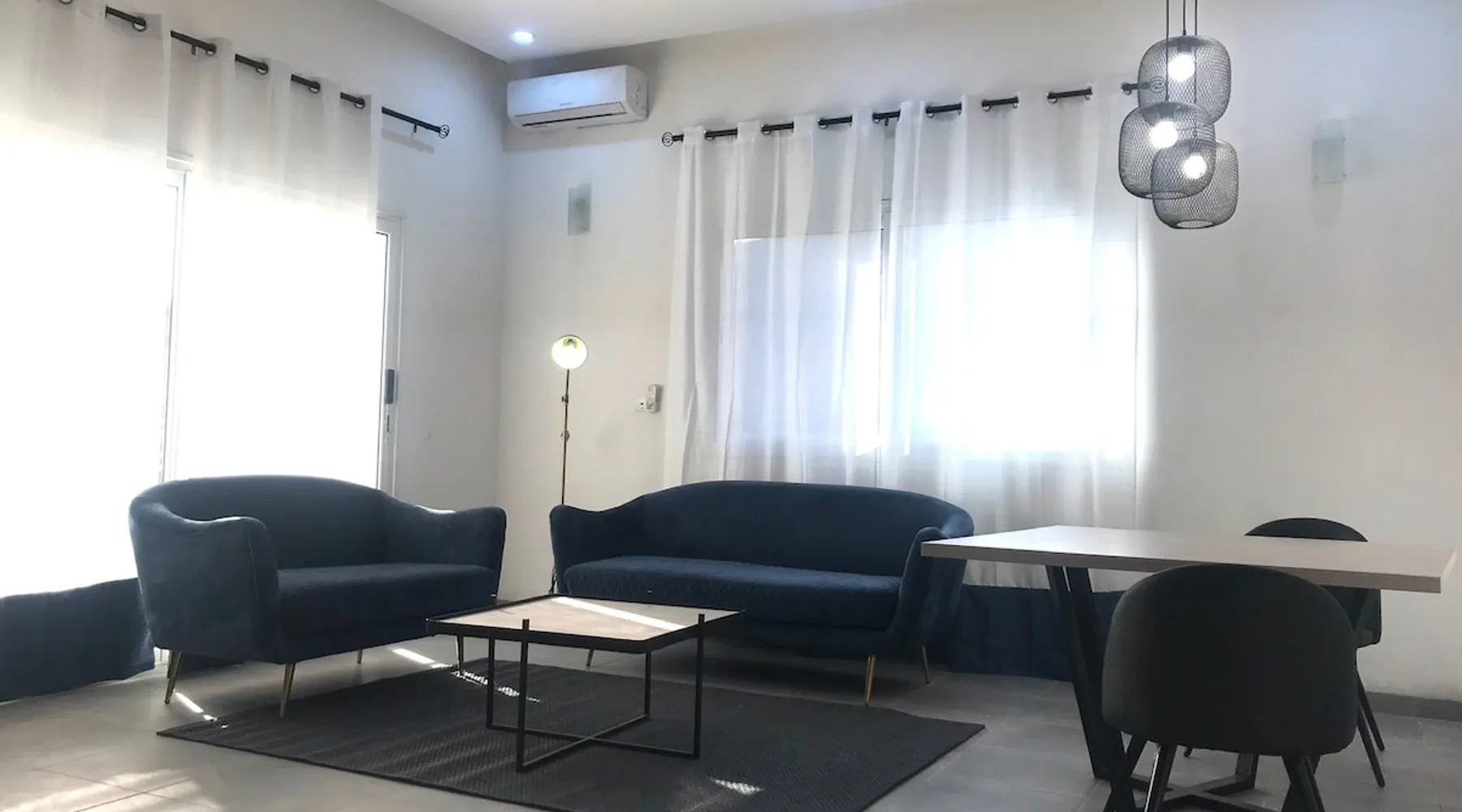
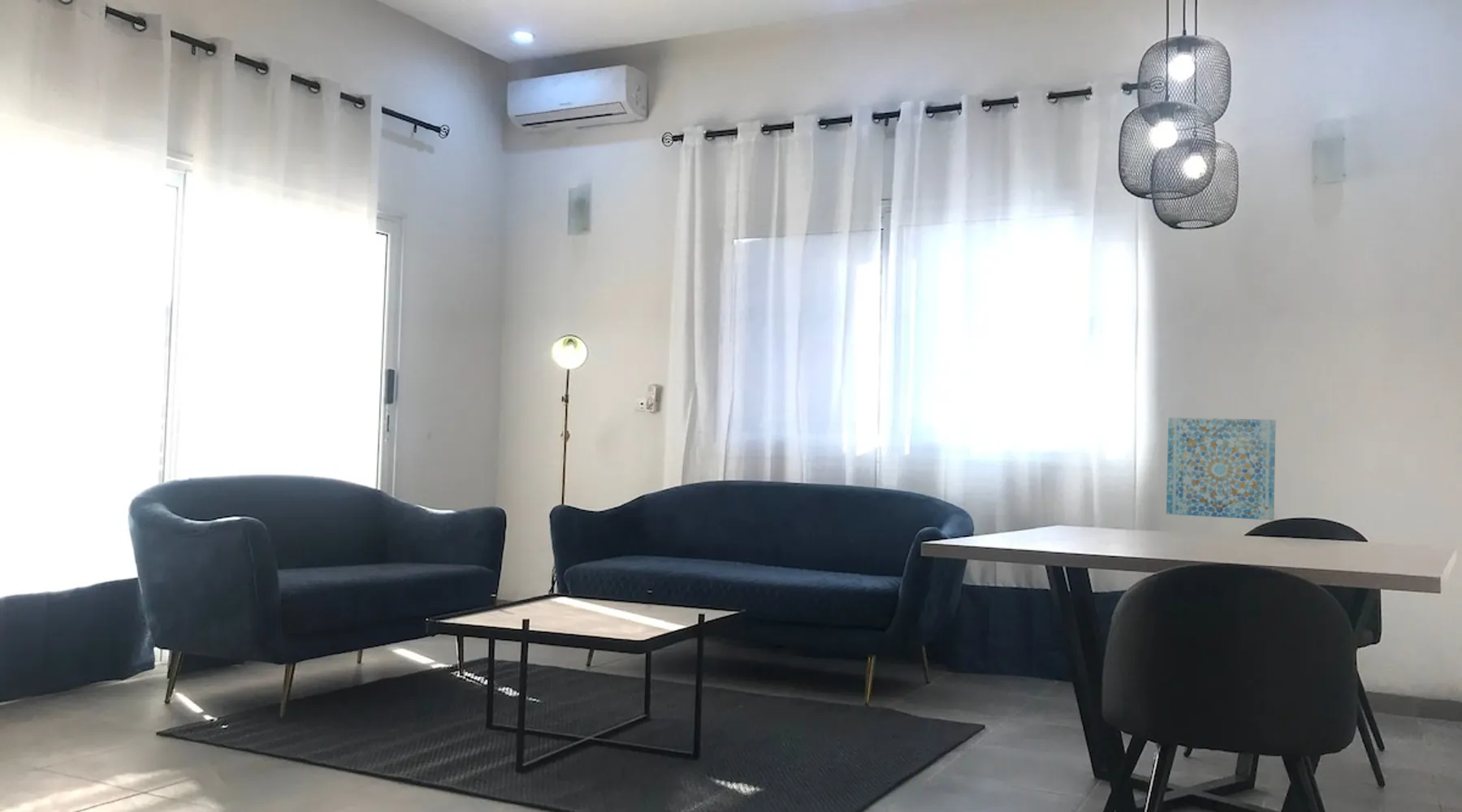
+ wall art (1220, 468)
